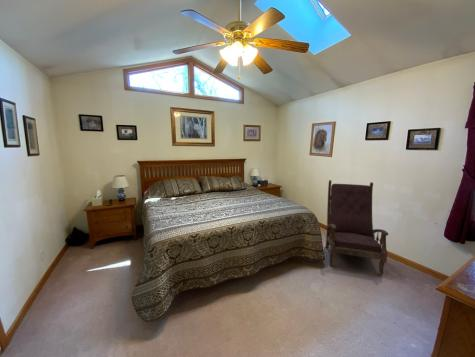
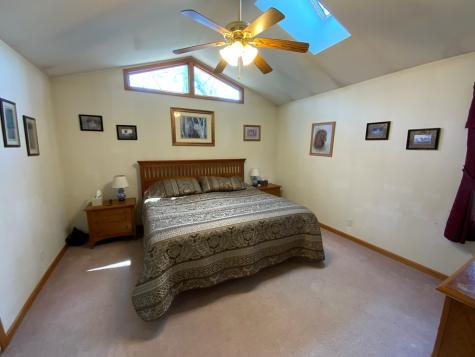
- armchair (352, 221)
